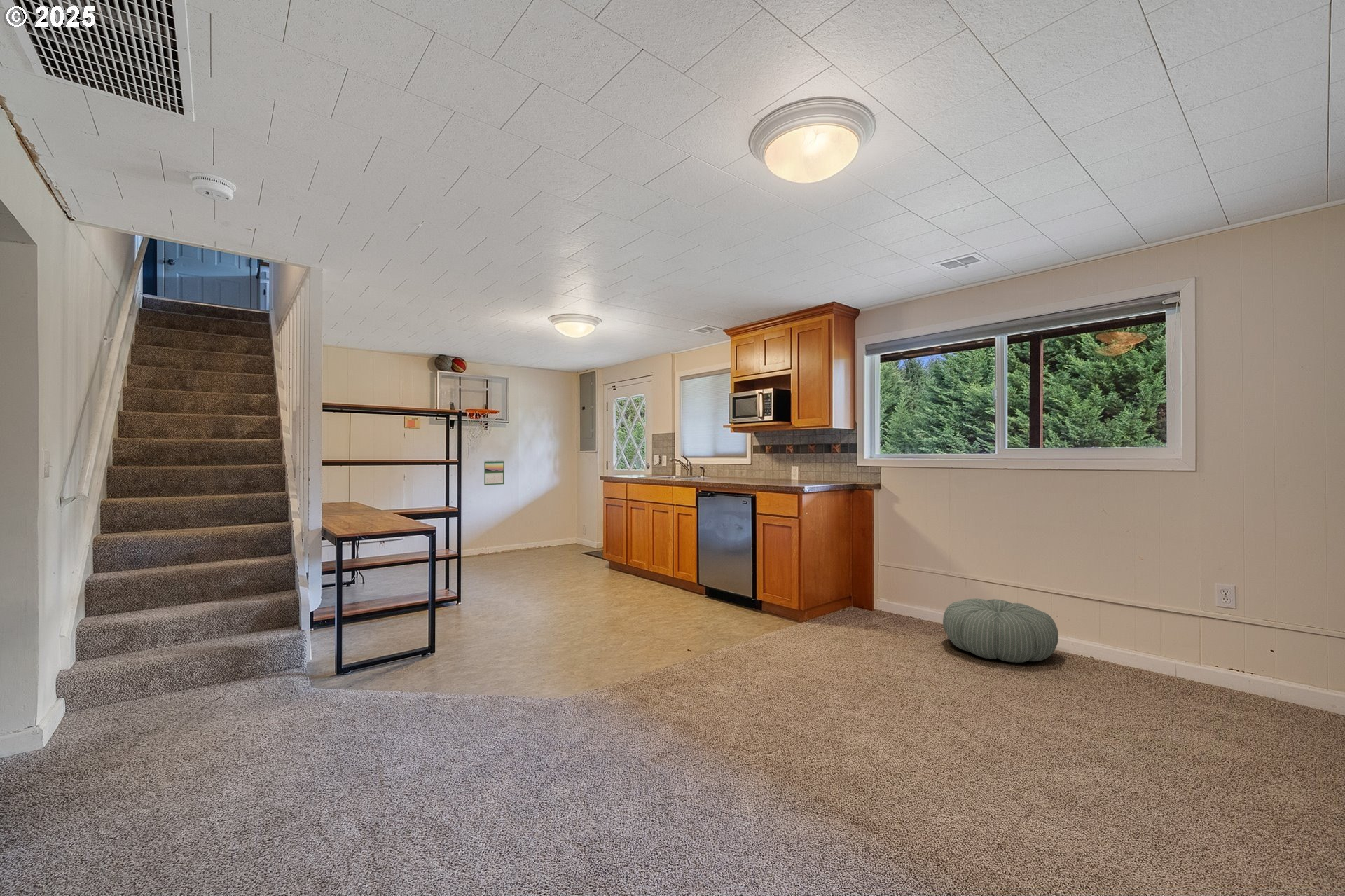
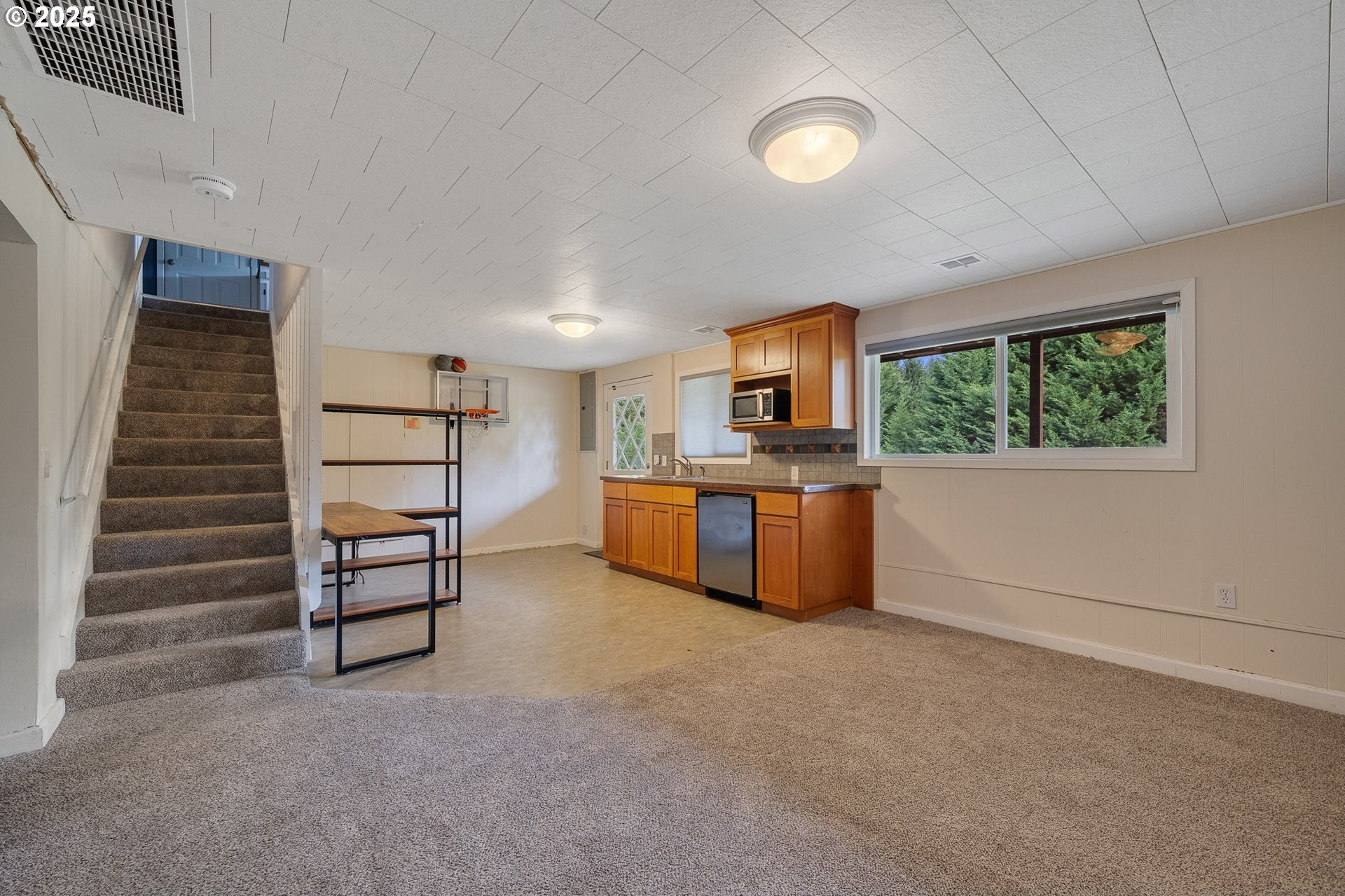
- calendar (494, 472)
- pouf (998, 628)
